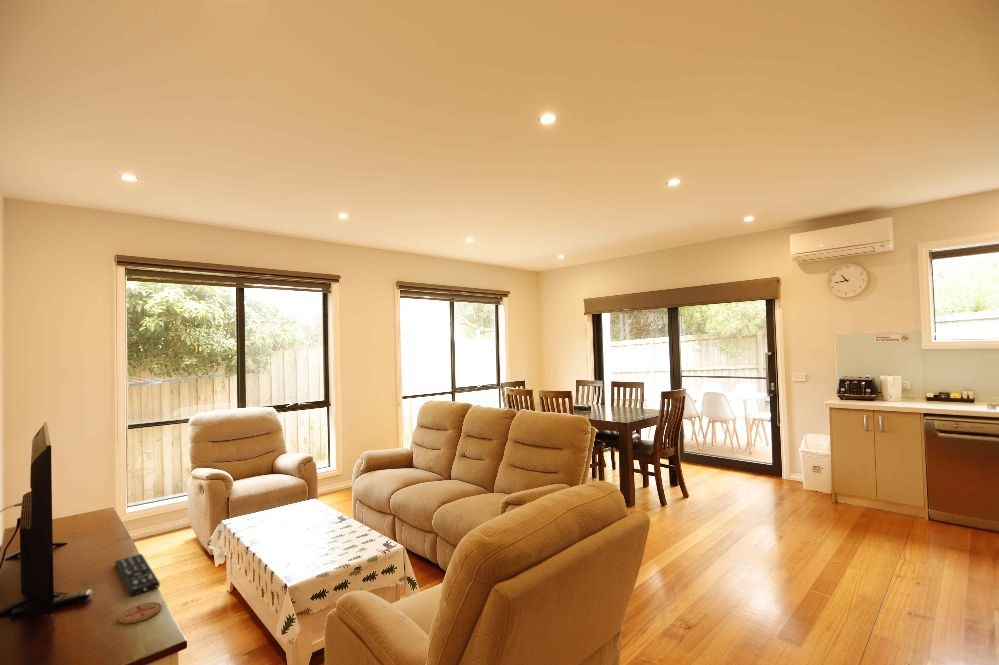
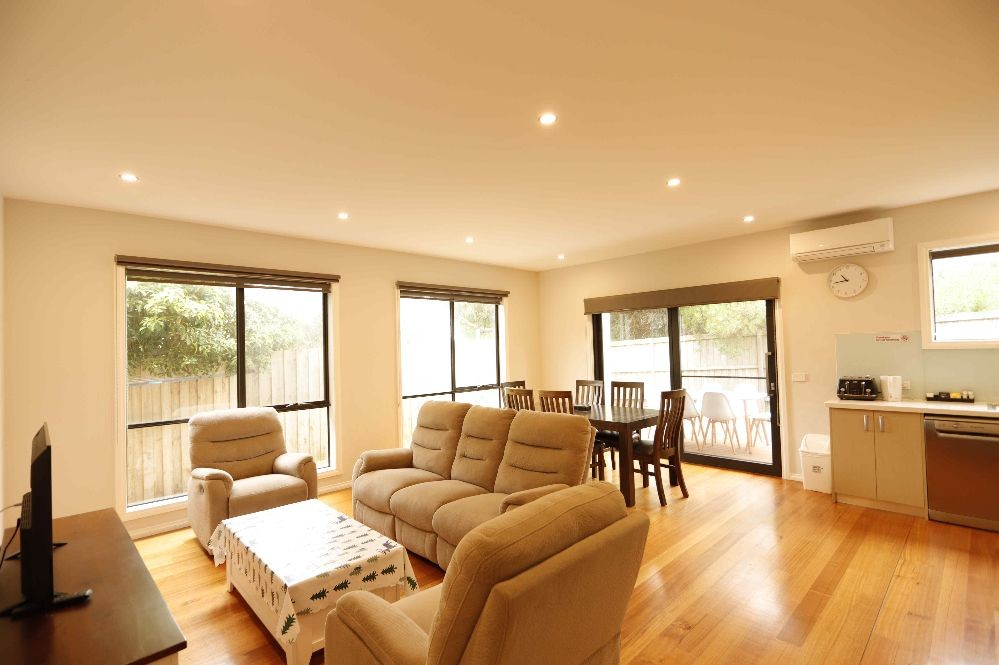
- remote control (136, 572)
- coaster (140, 612)
